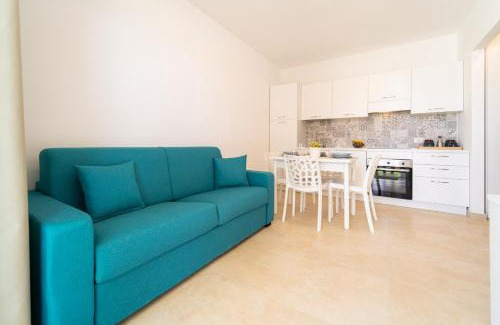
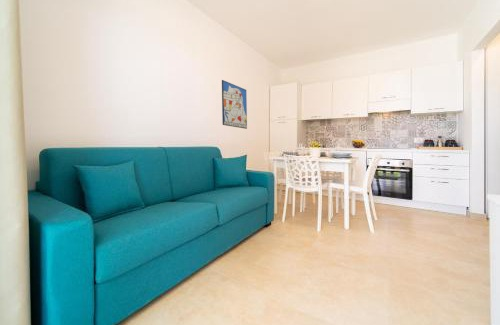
+ wall art (235, 106)
